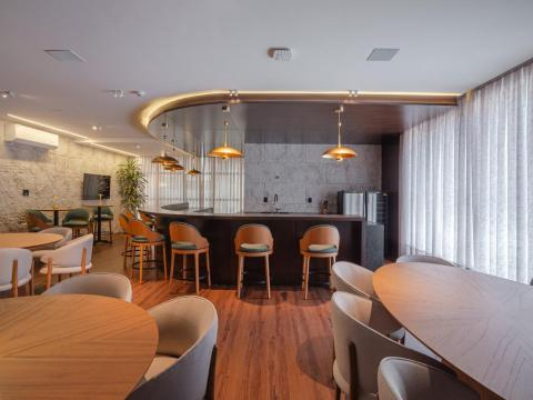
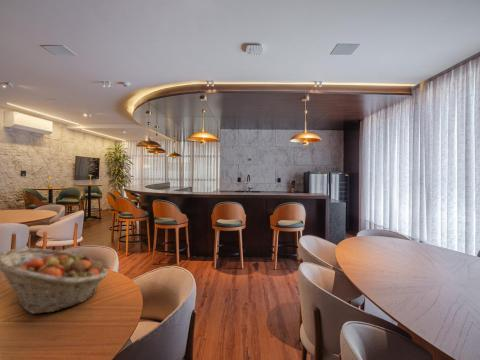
+ fruit basket (55, 272)
